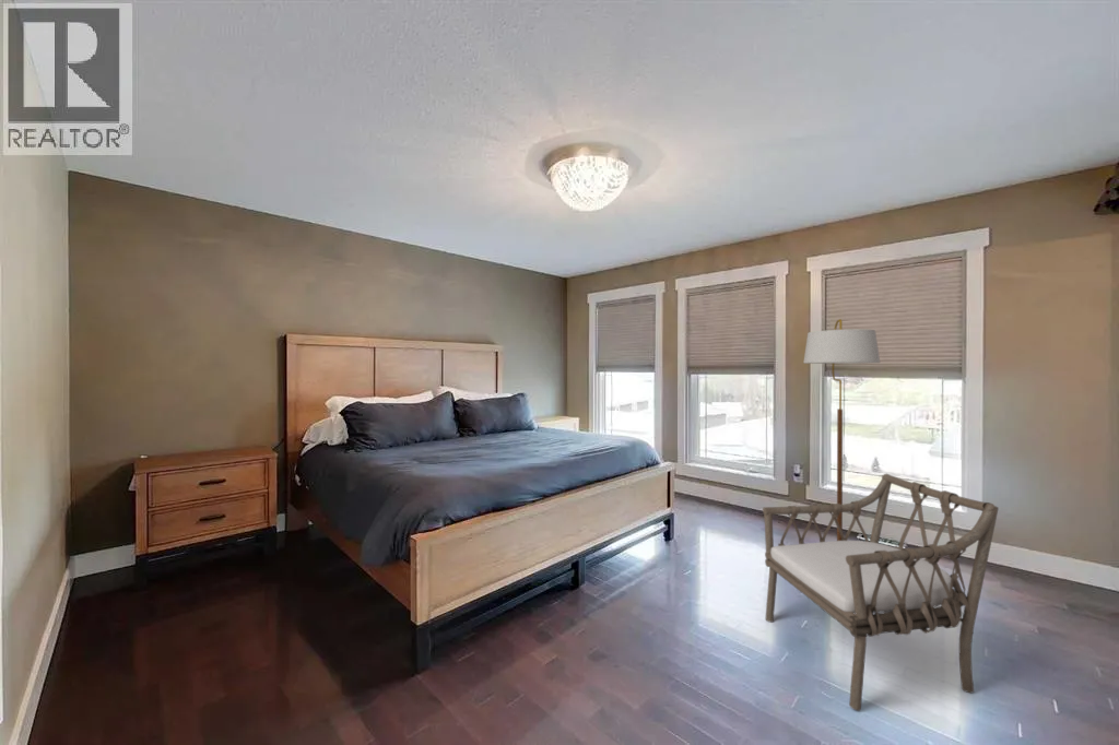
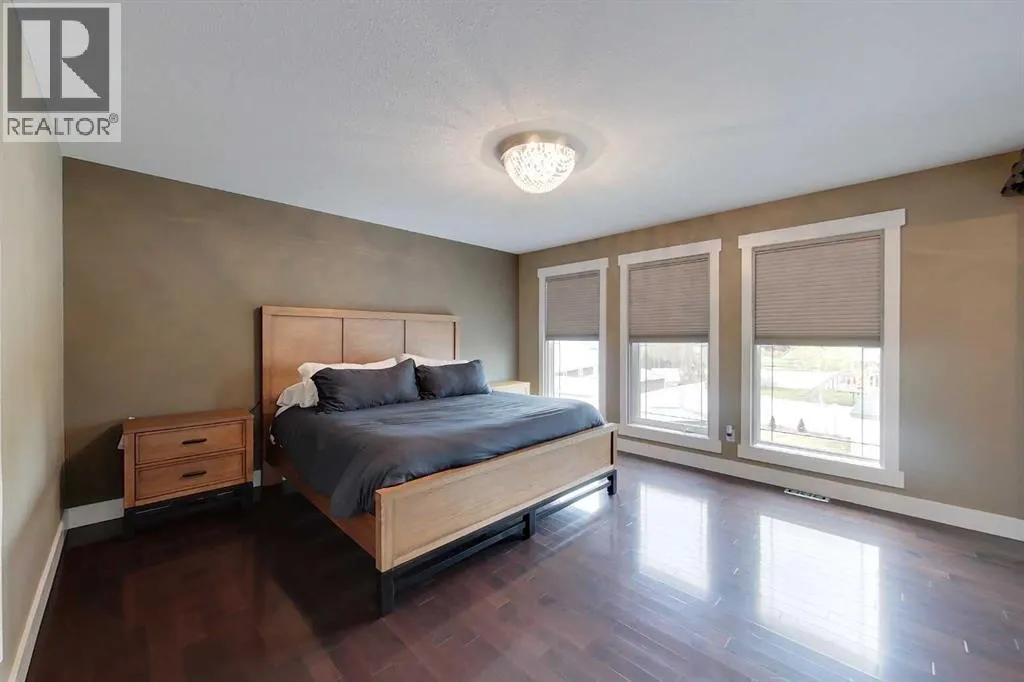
- armchair (870, 570)
- floor lamp (838, 441)
